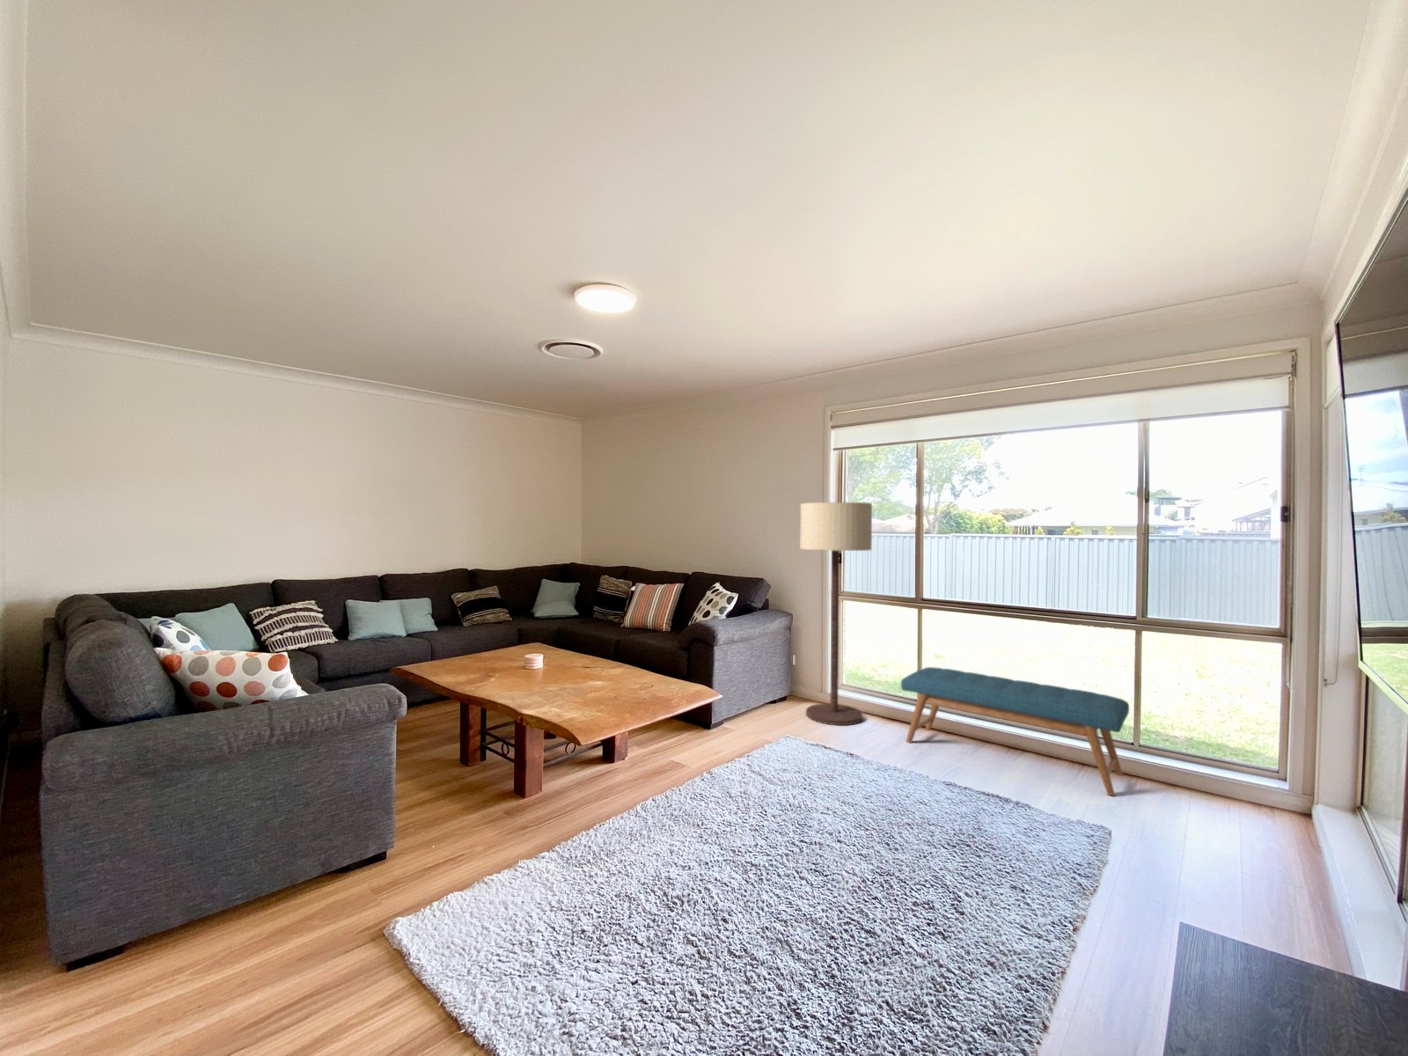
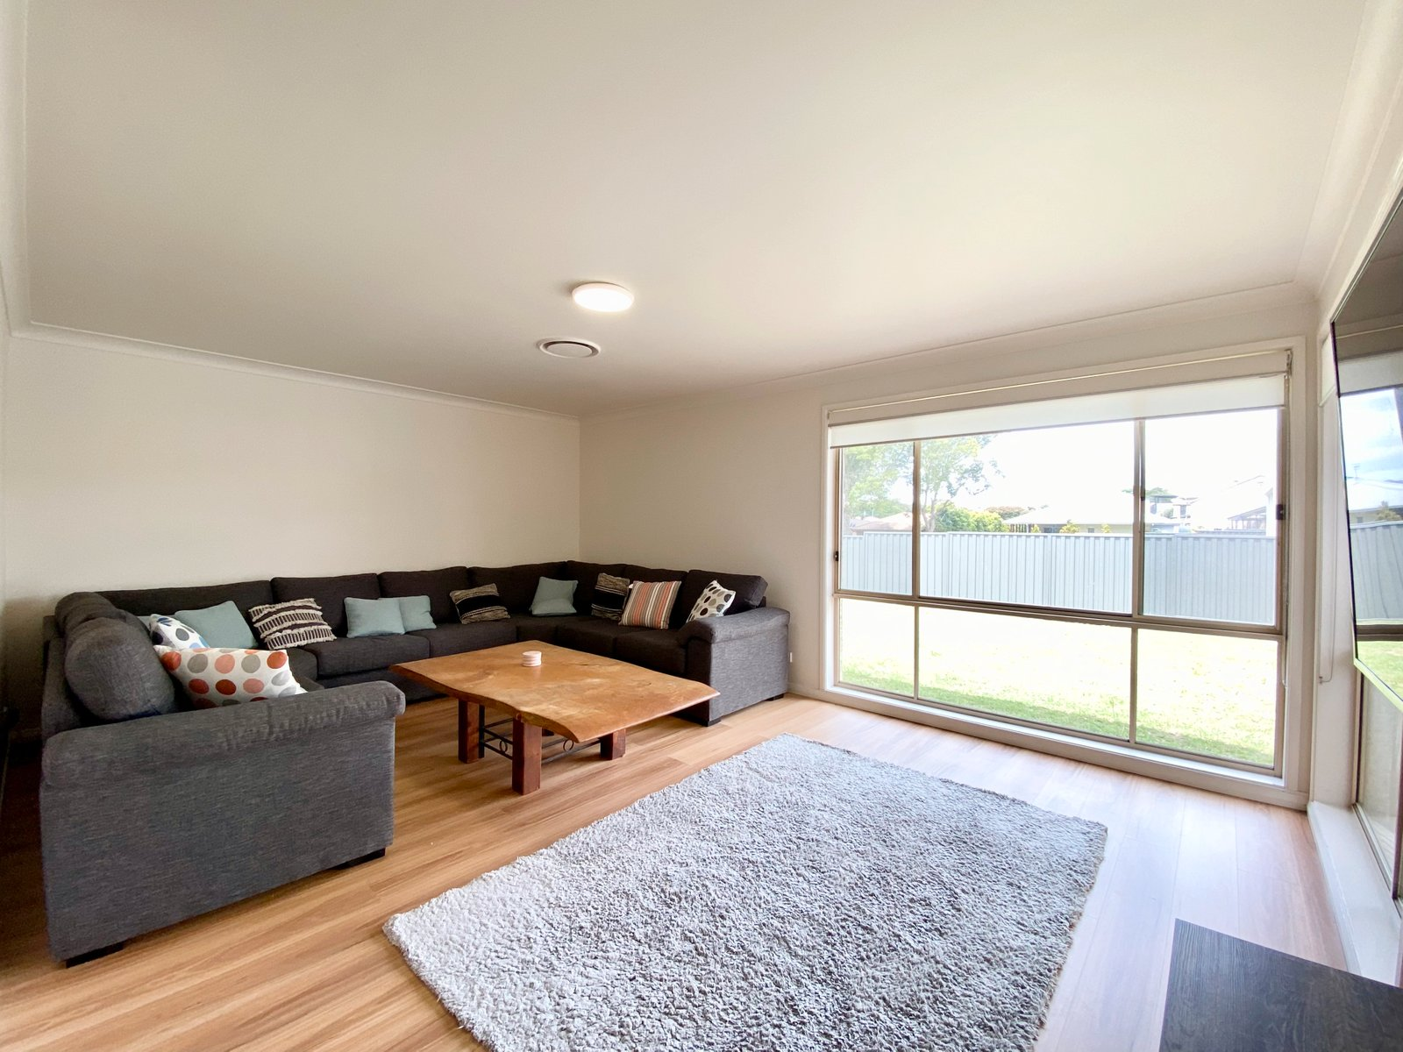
- floor lamp (834, 610)
- bench (1007, 719)
